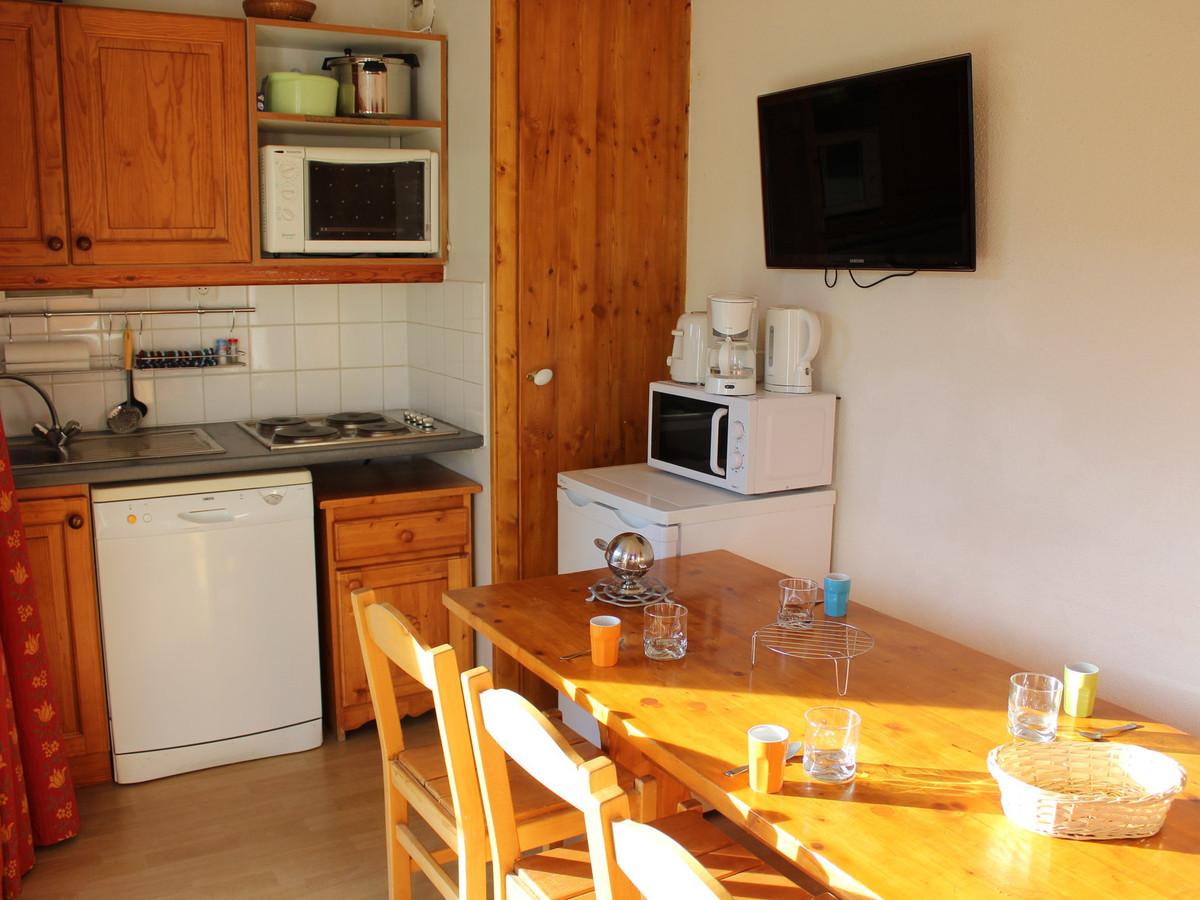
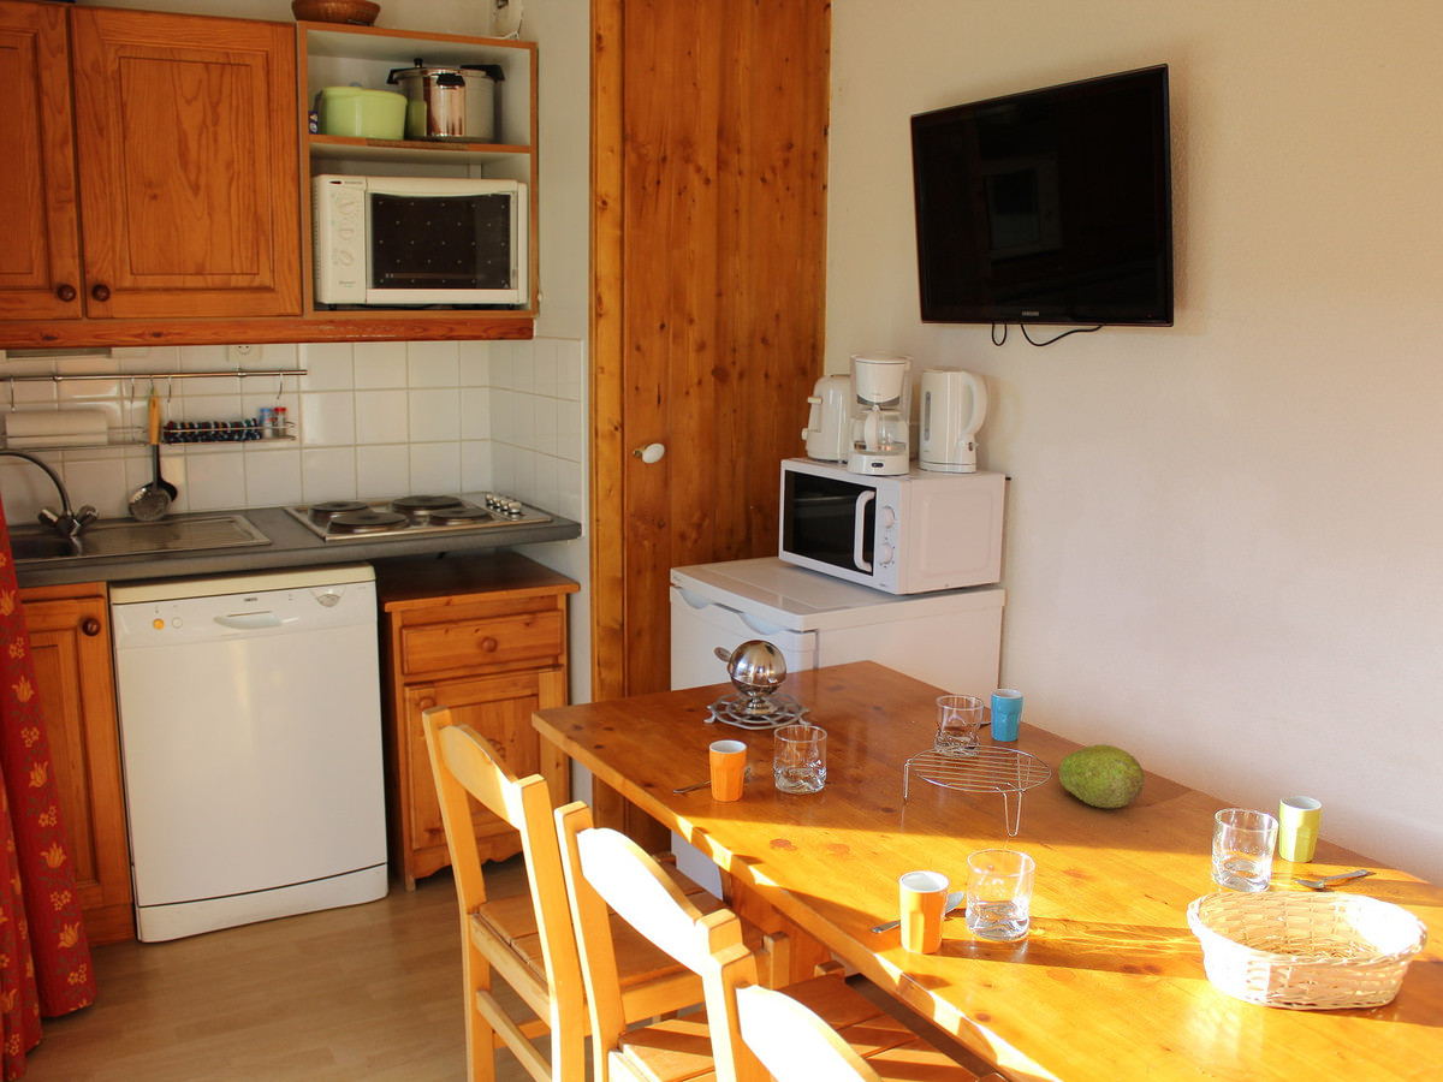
+ fruit (1097, 773)
